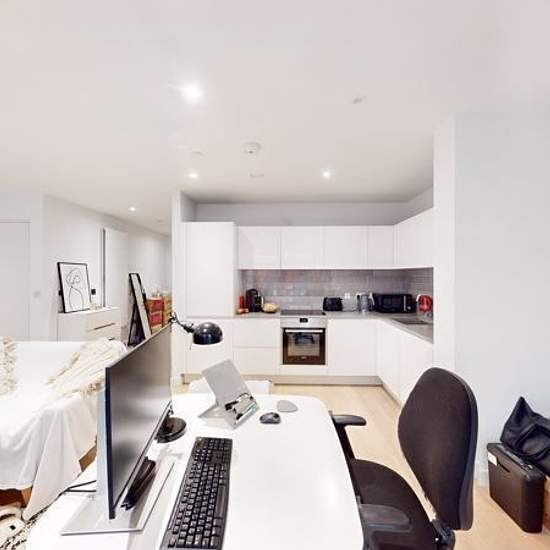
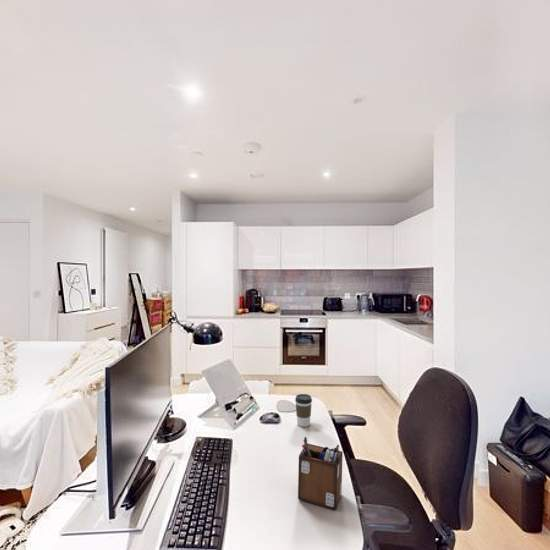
+ desk organizer (320, 466)
+ coffee cup (303, 410)
